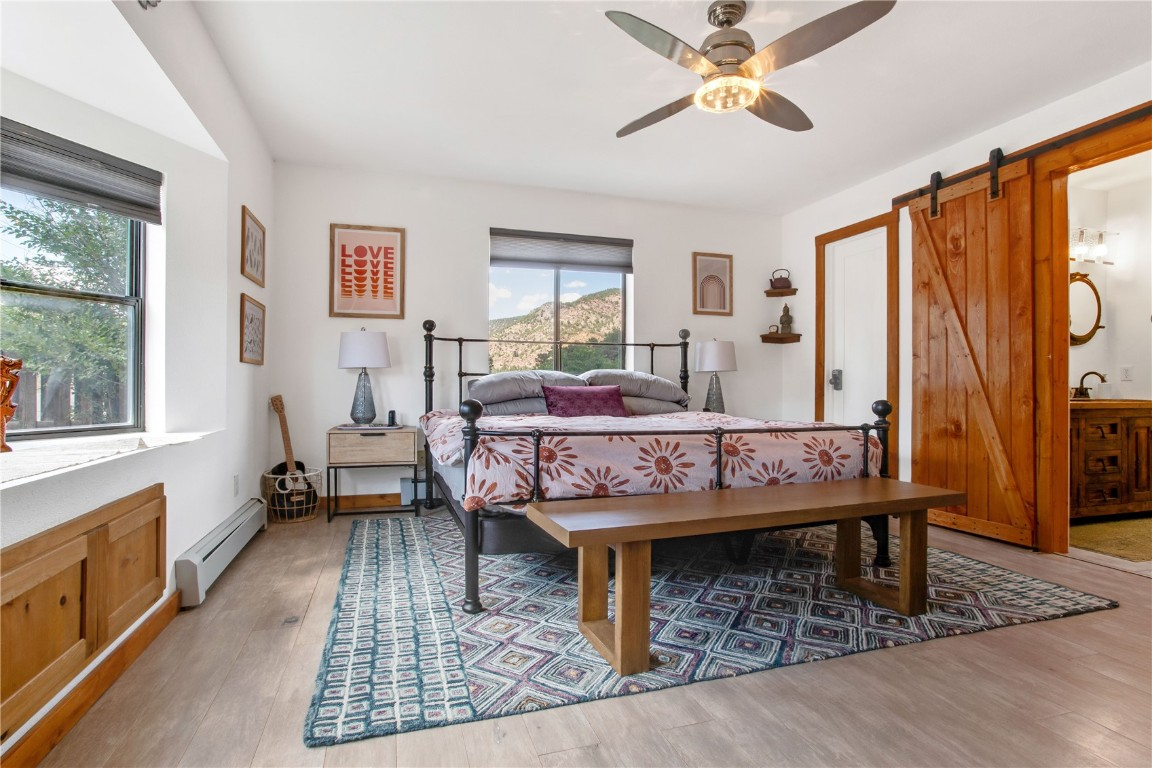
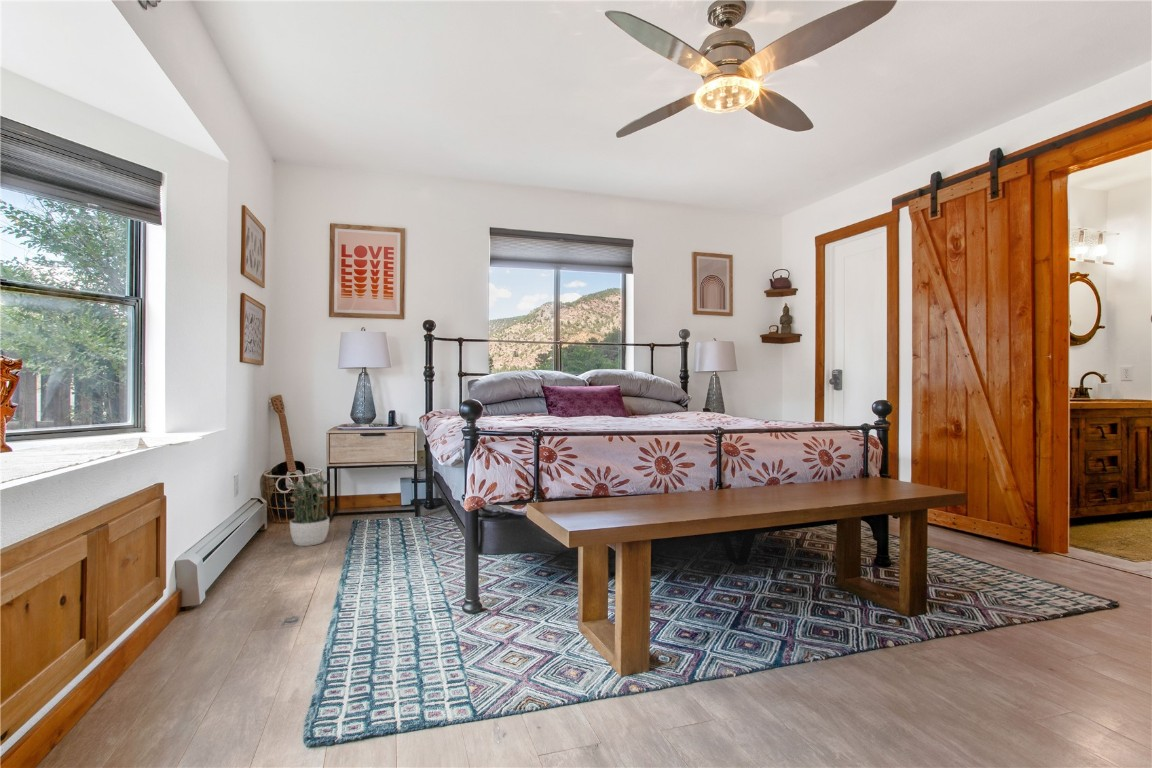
+ potted plant (307, 507)
